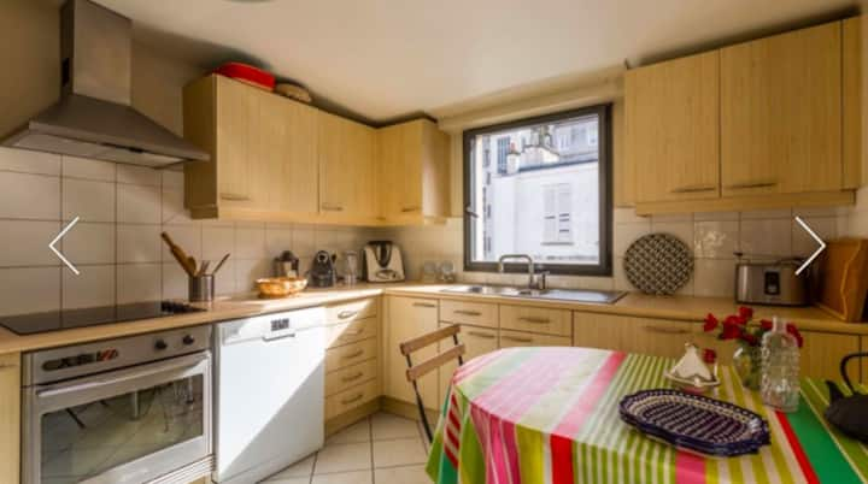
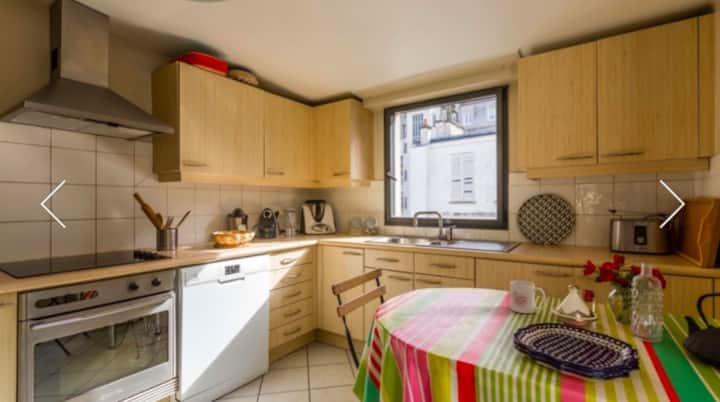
+ mug (527, 297)
